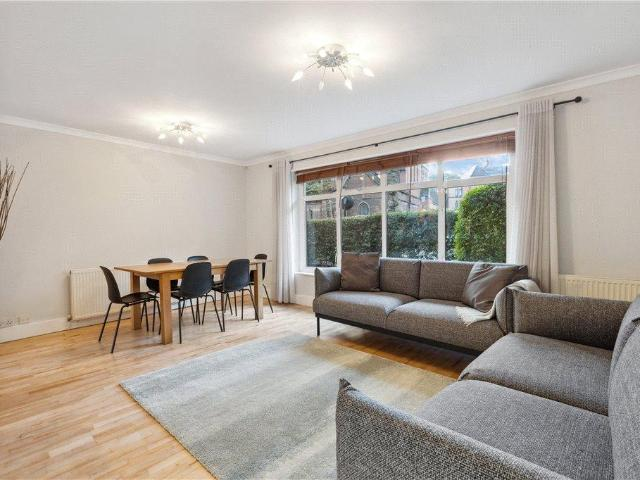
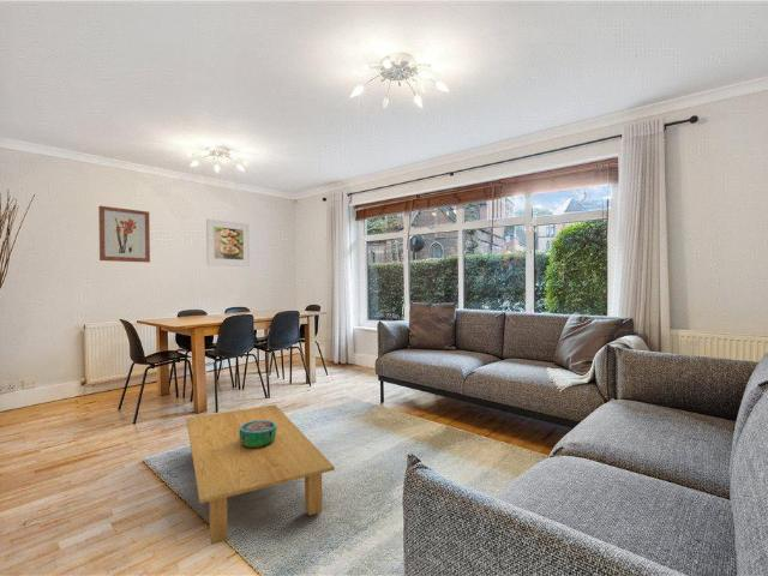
+ coffee table (248, 458)
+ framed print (228, 244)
+ decorative bowl (257, 433)
+ wall art (125, 235)
